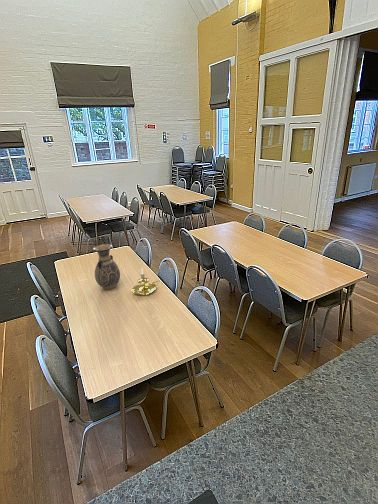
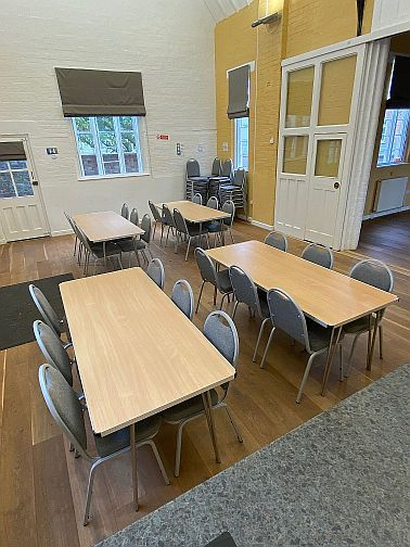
- candle holder (145, 279)
- vase (106, 267)
